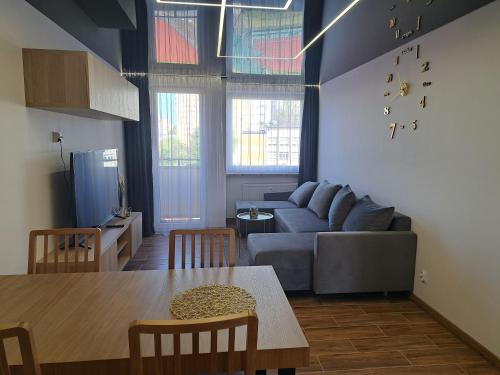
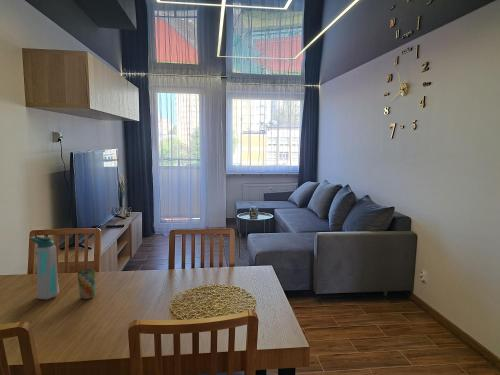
+ cup (86, 284)
+ water bottle (44, 266)
